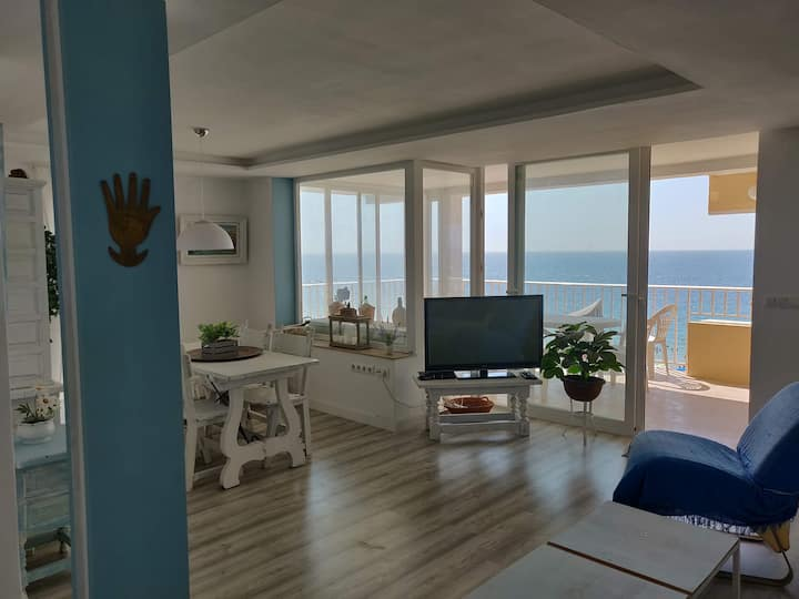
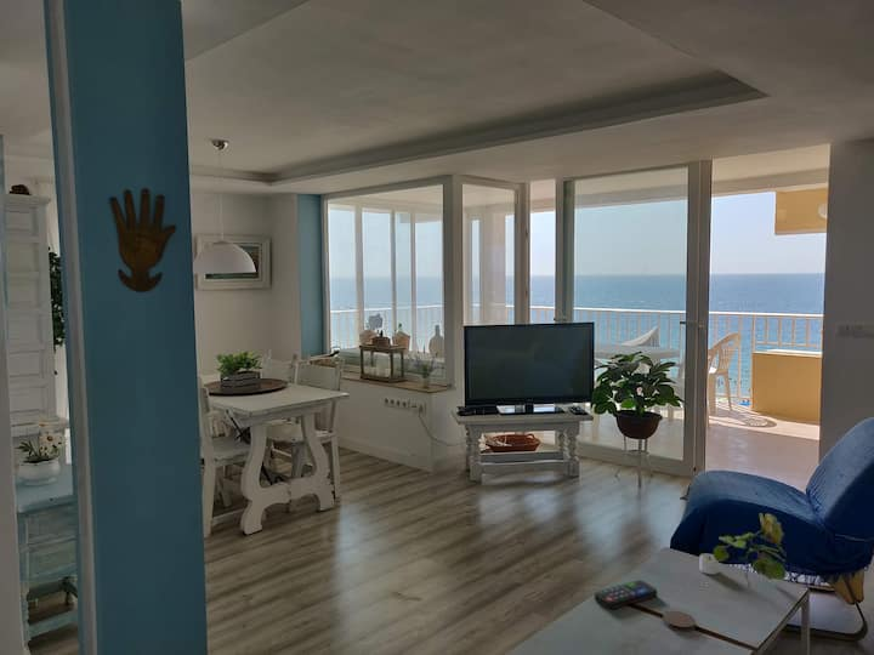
+ coaster (679, 620)
+ flower (759, 556)
+ remote control (625, 593)
+ candle (705, 560)
